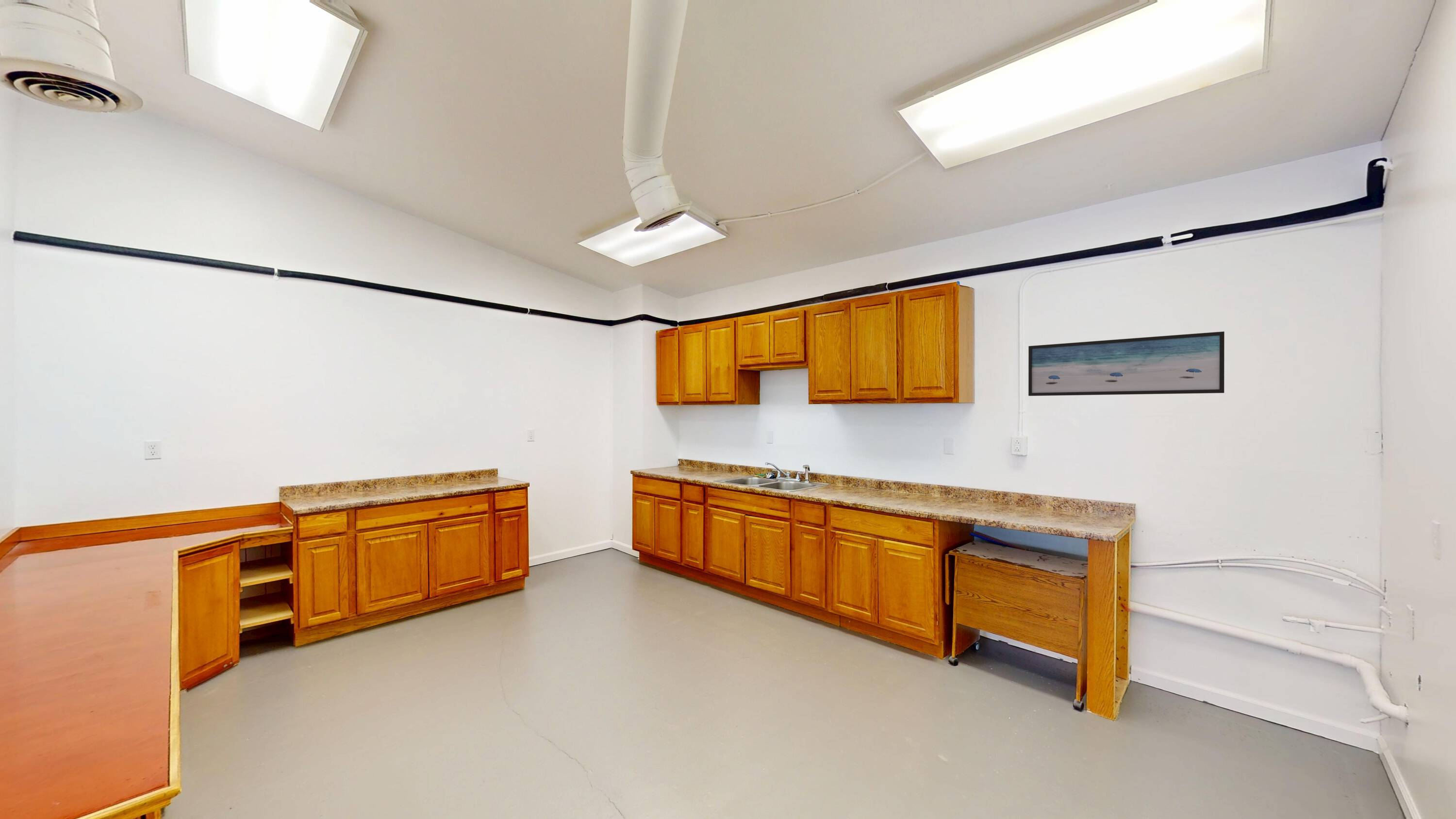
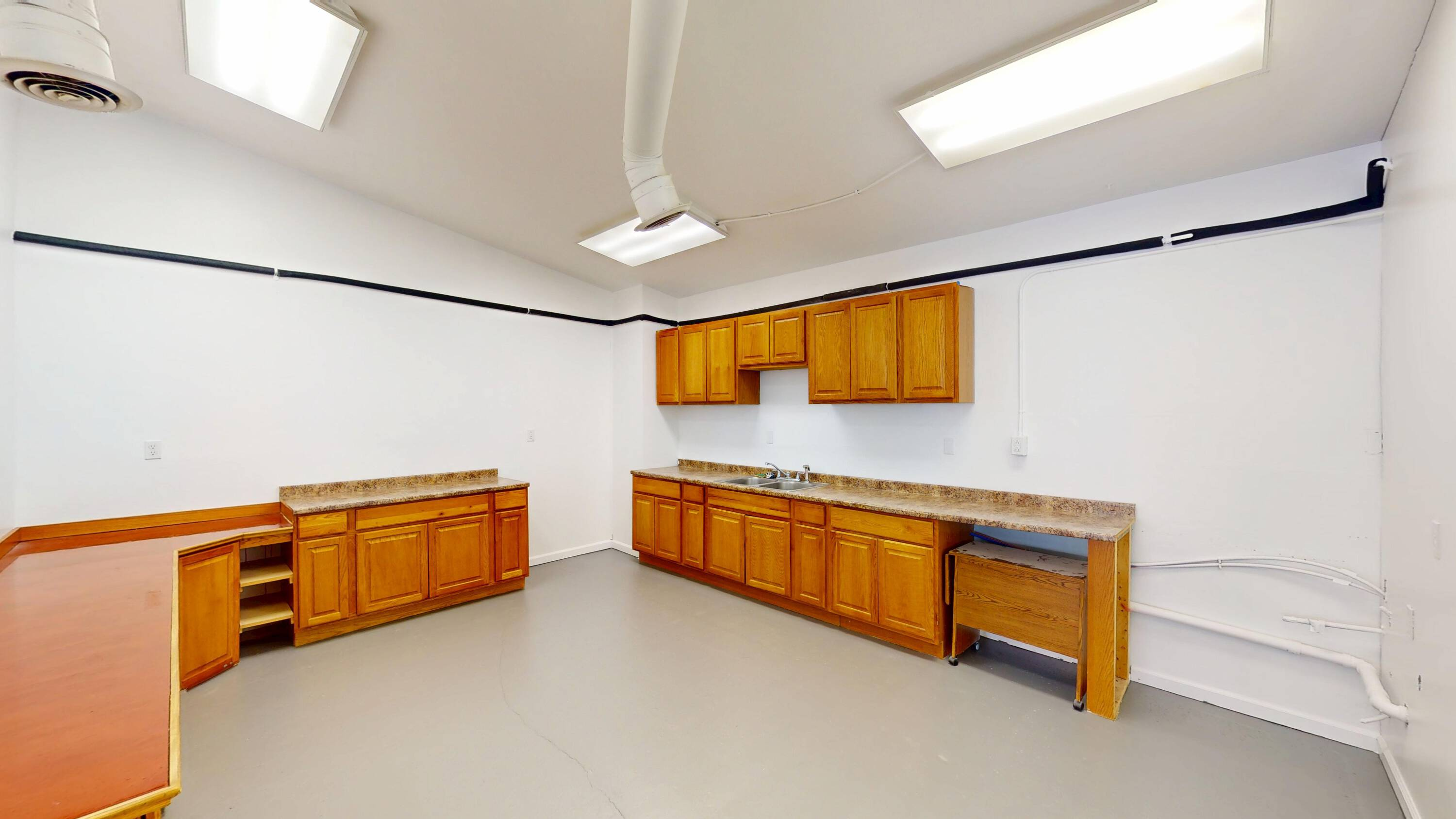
- wall art (1116, 367)
